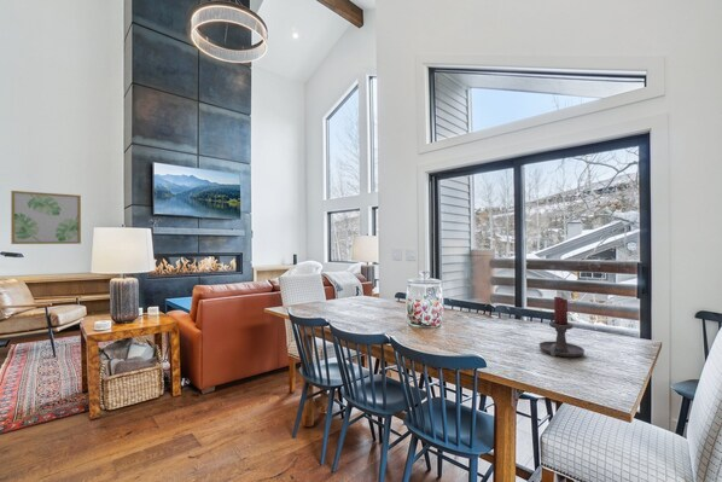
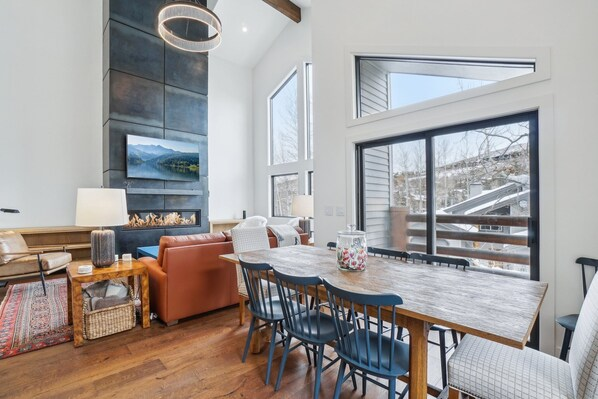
- candle holder (559, 325)
- wall art (47, 217)
